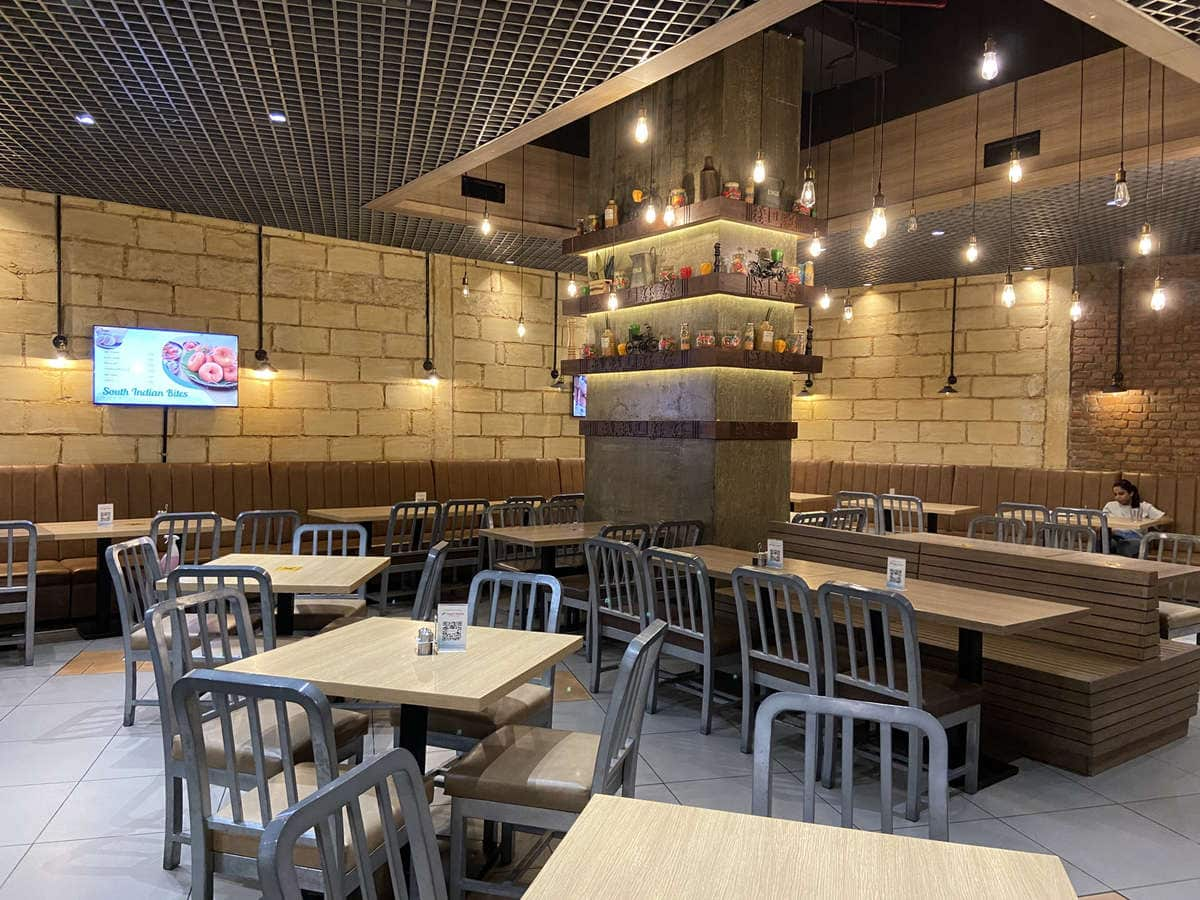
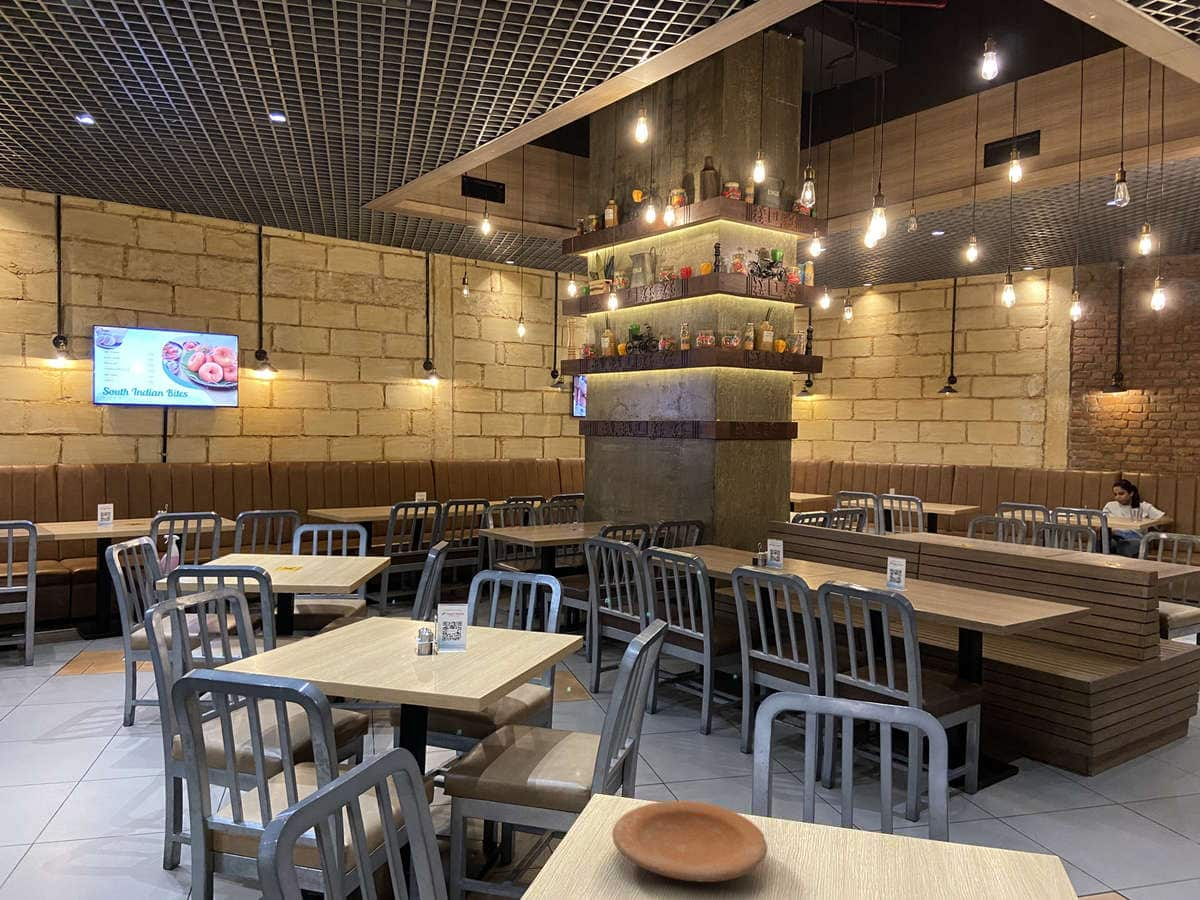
+ plate (688, 846)
